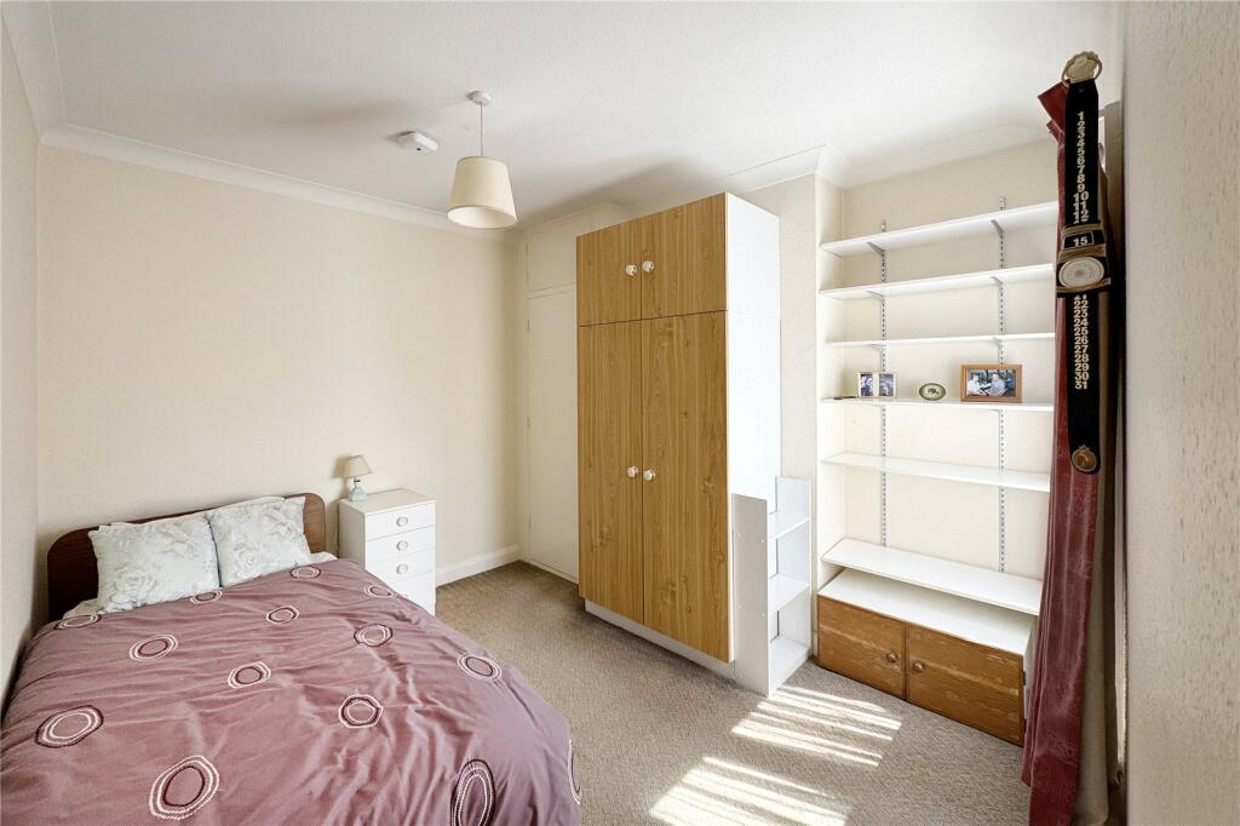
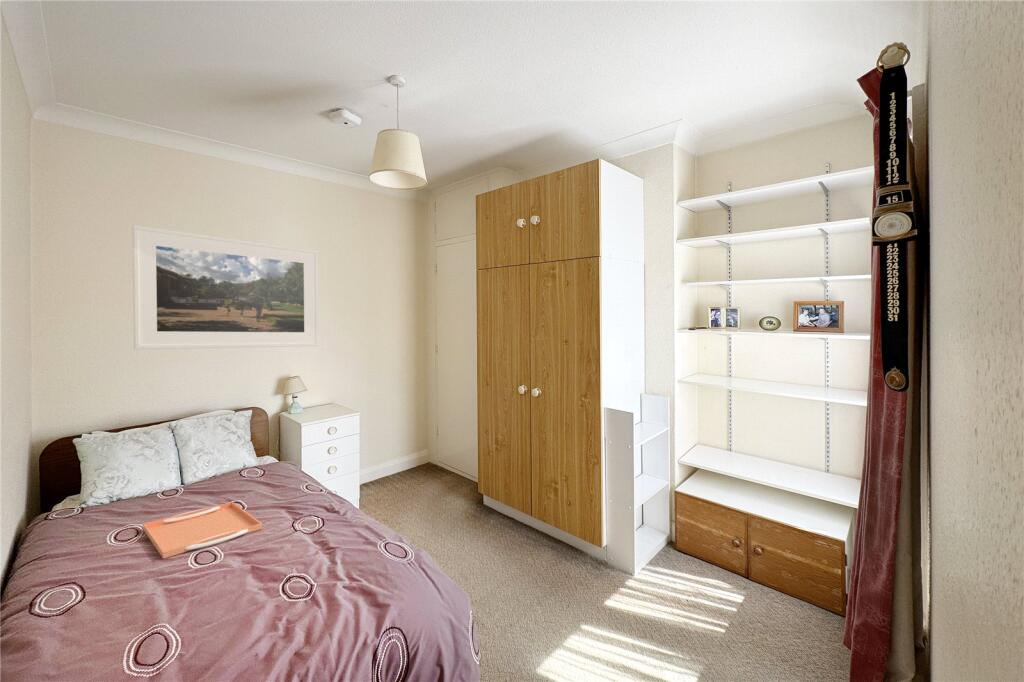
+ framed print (237, 293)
+ serving tray (202, 526)
